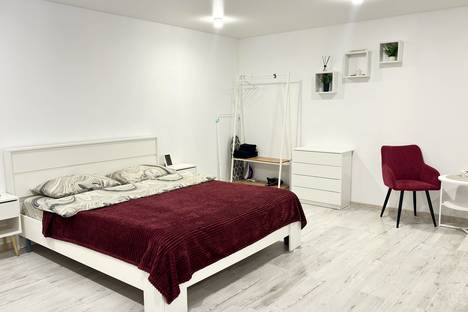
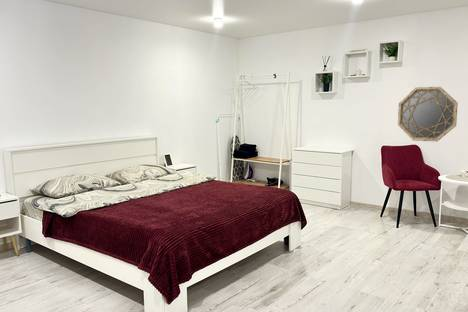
+ home mirror (426, 114)
